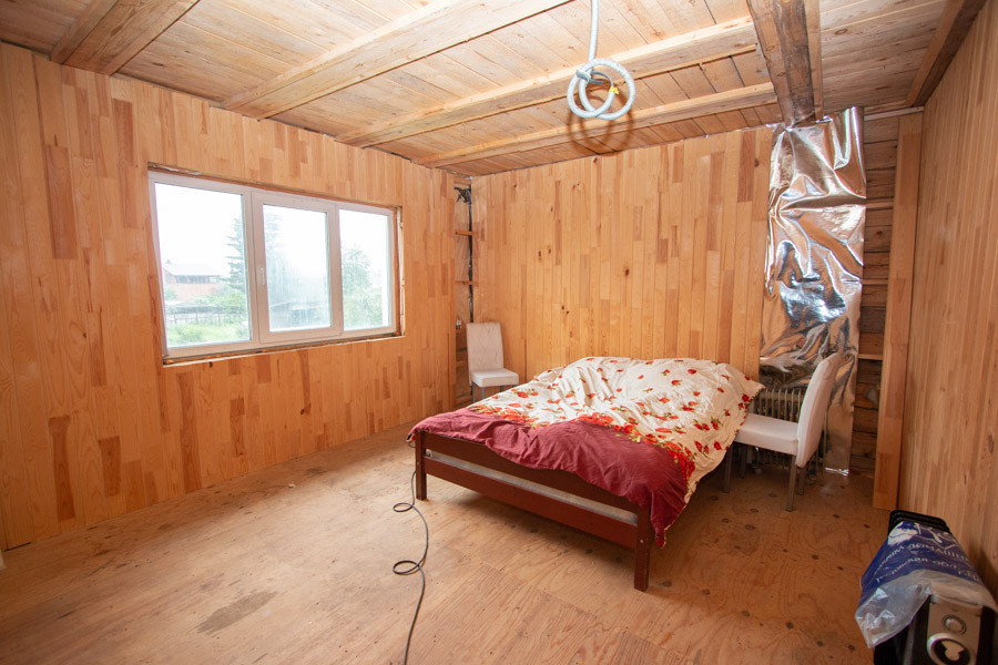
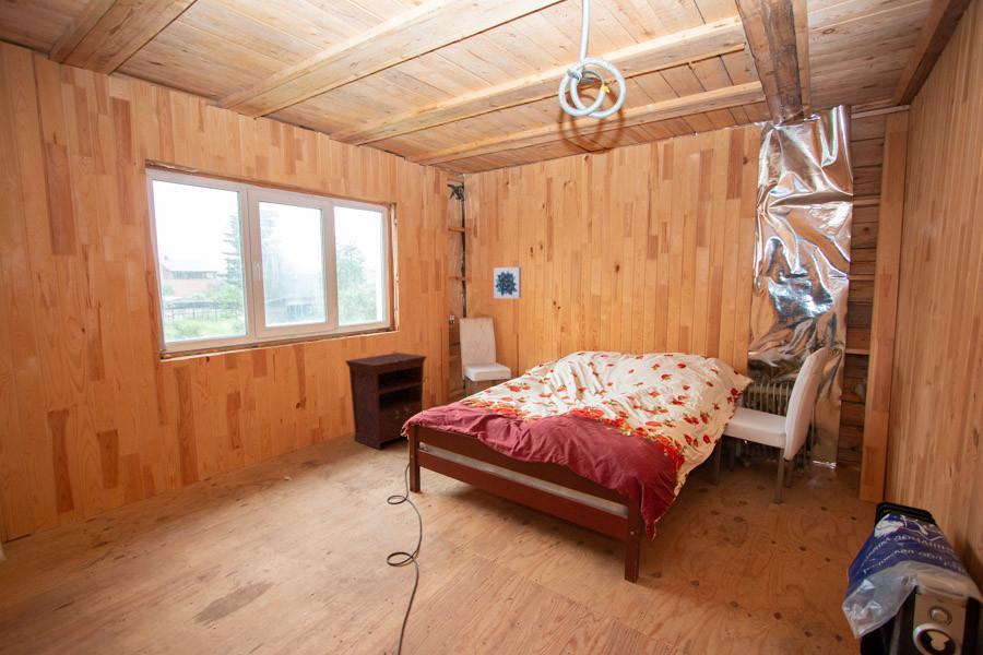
+ nightstand (388, 397)
+ wall art (507, 283)
